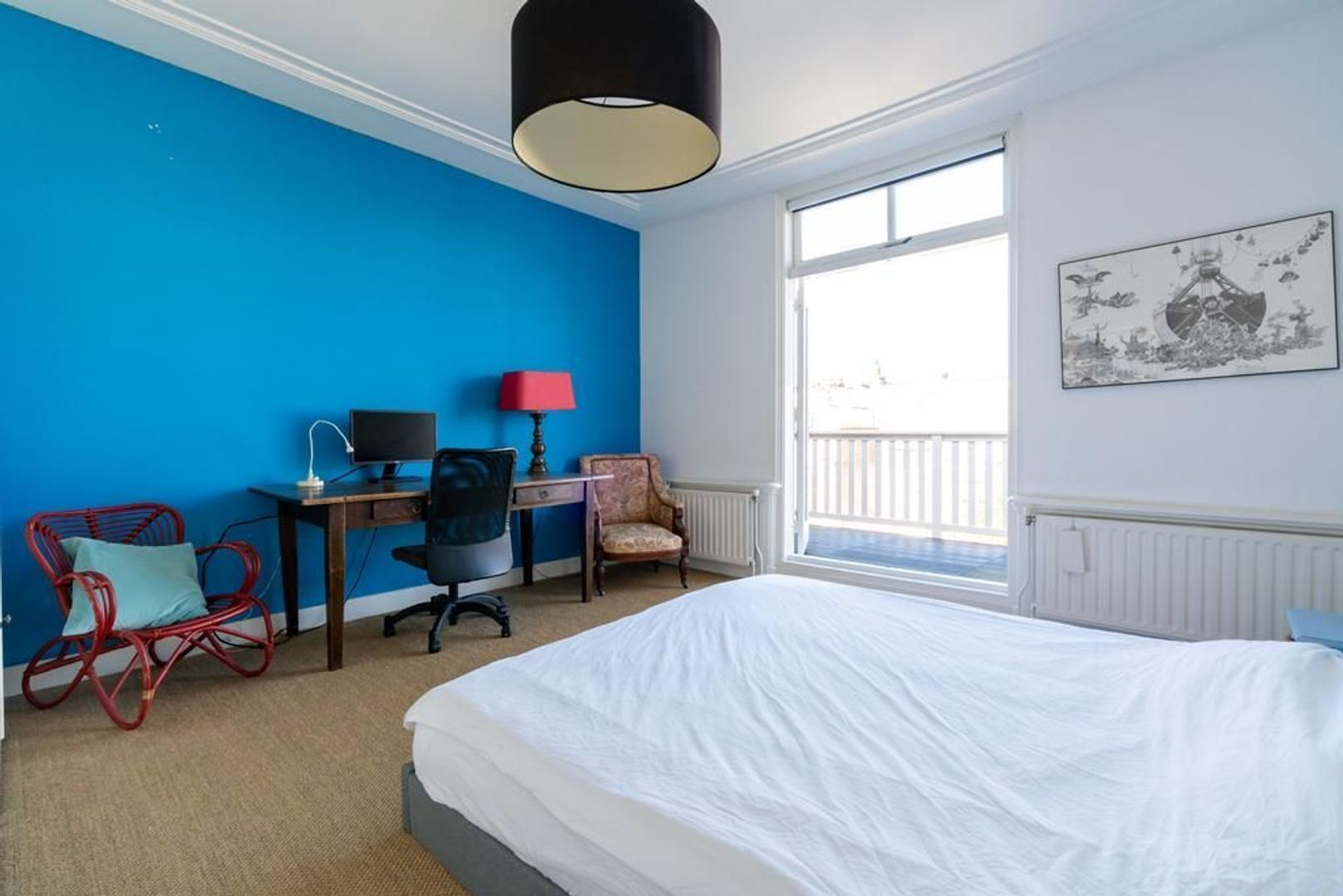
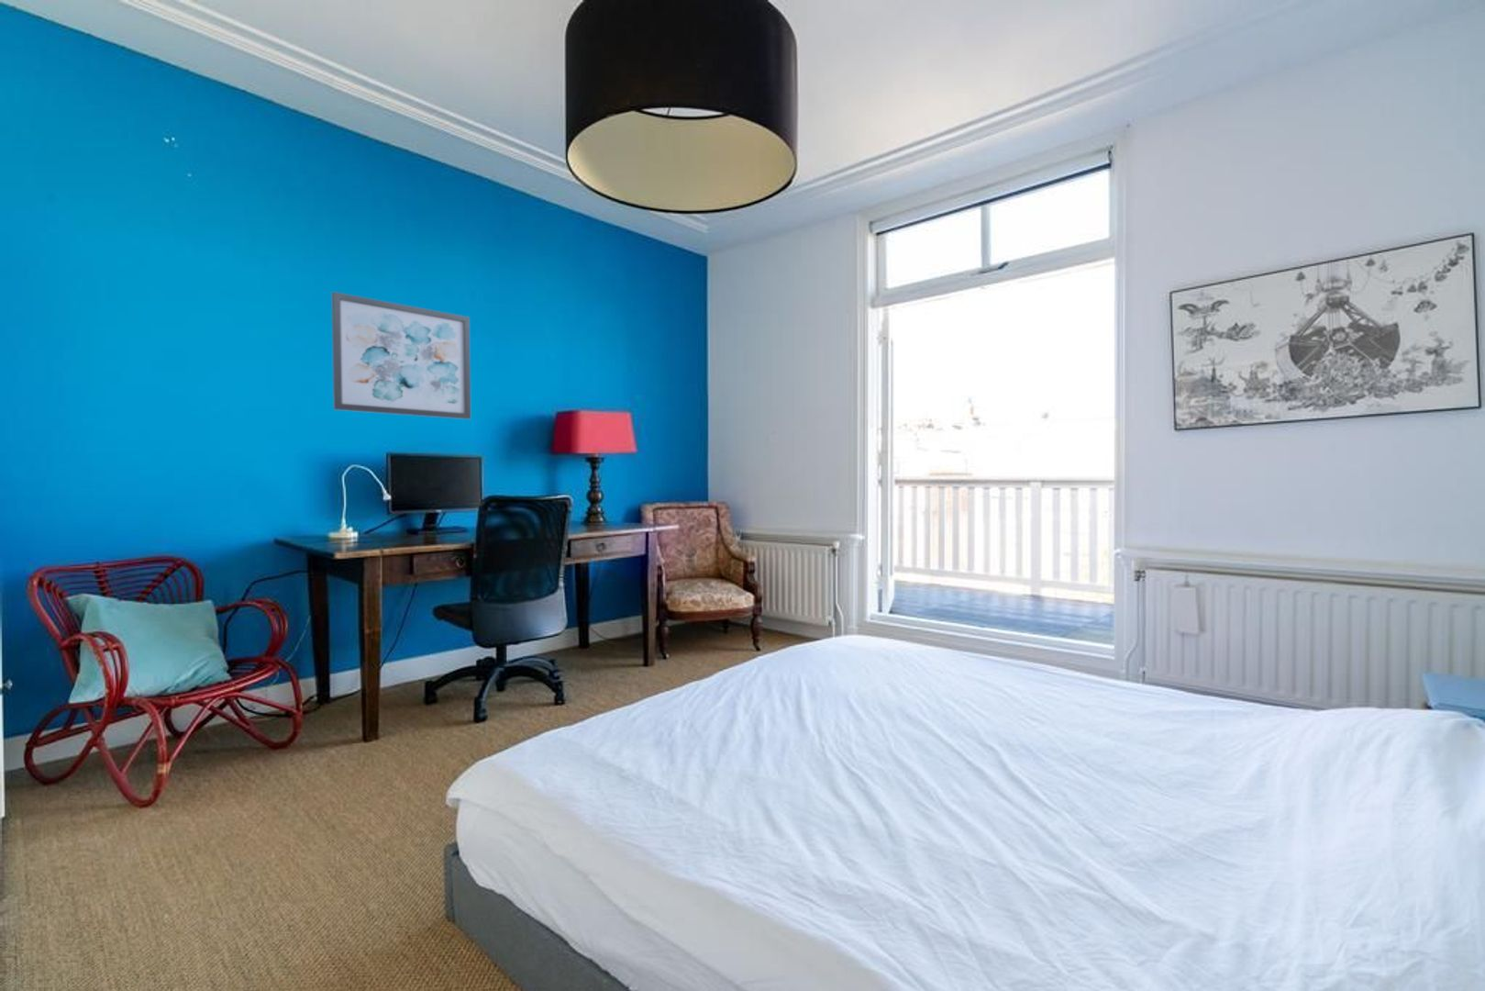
+ wall art (406, 359)
